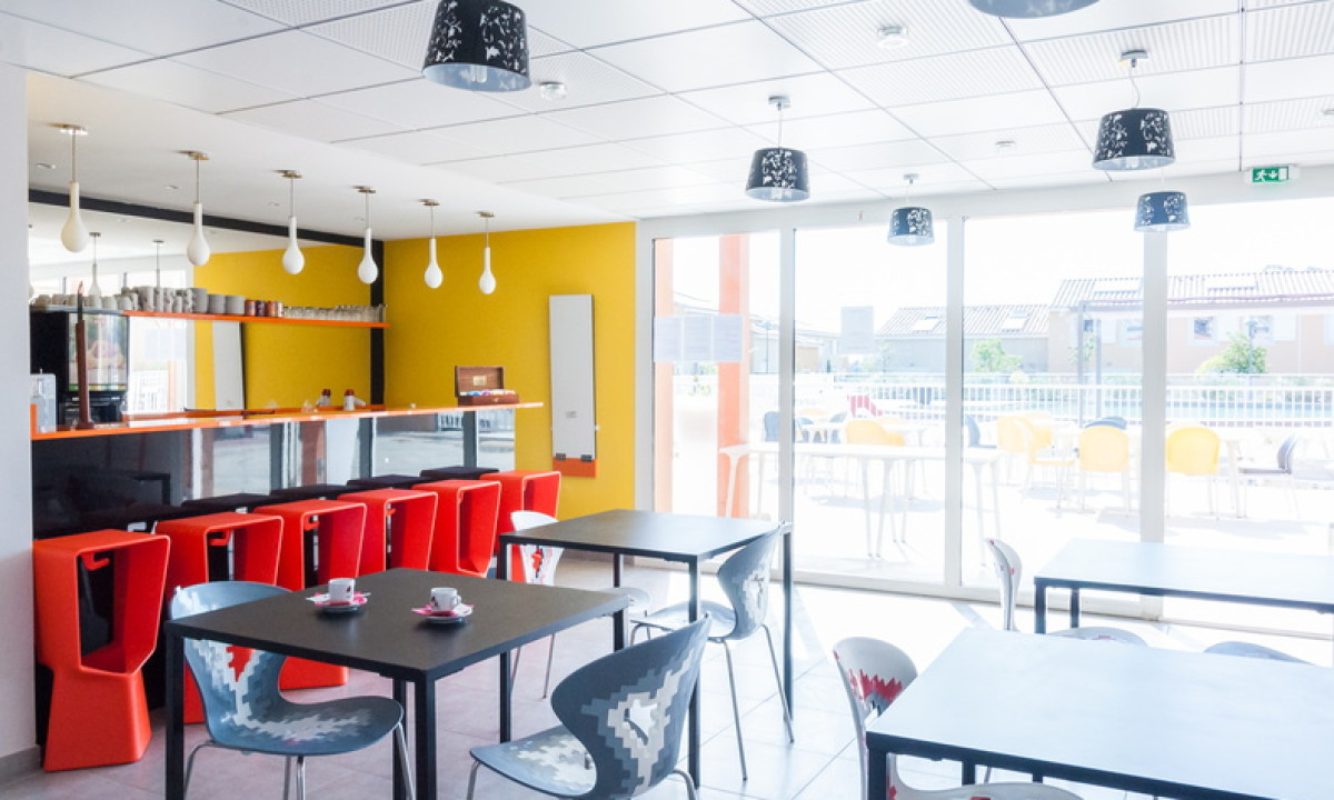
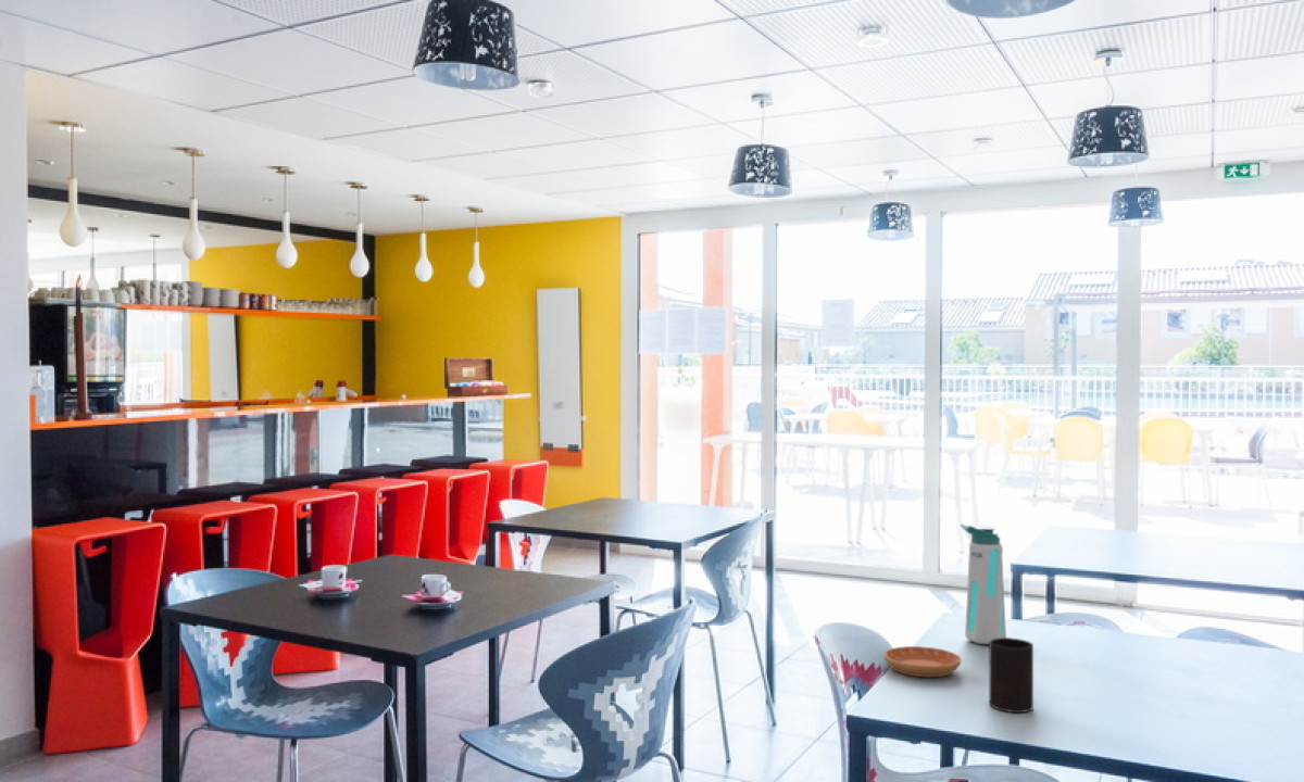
+ water bottle (982, 582)
+ saucer (921, 661)
+ cup (1011, 673)
